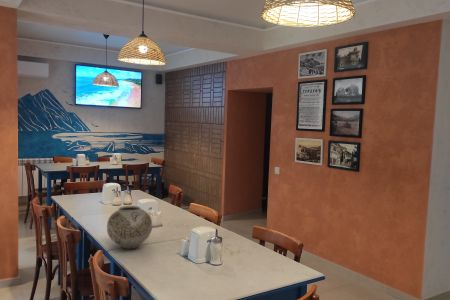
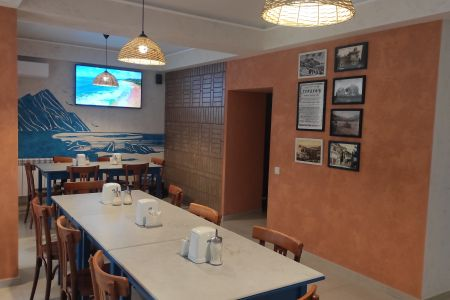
- vase (129, 227)
